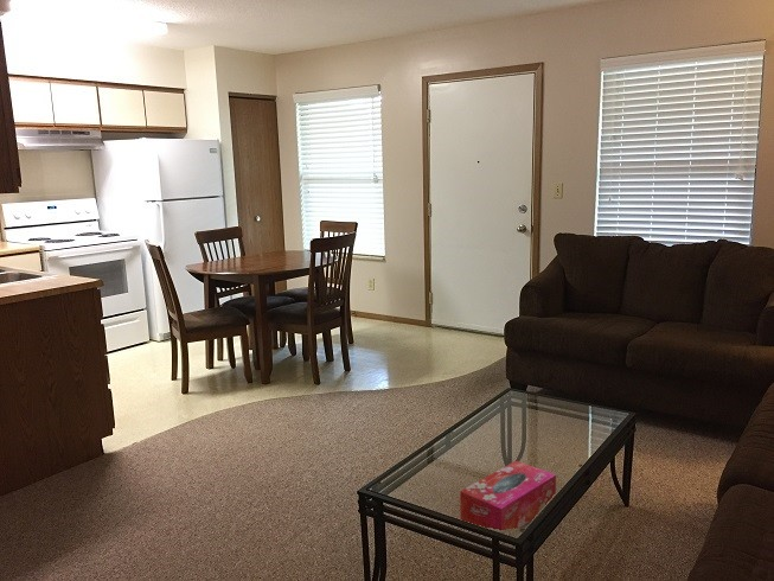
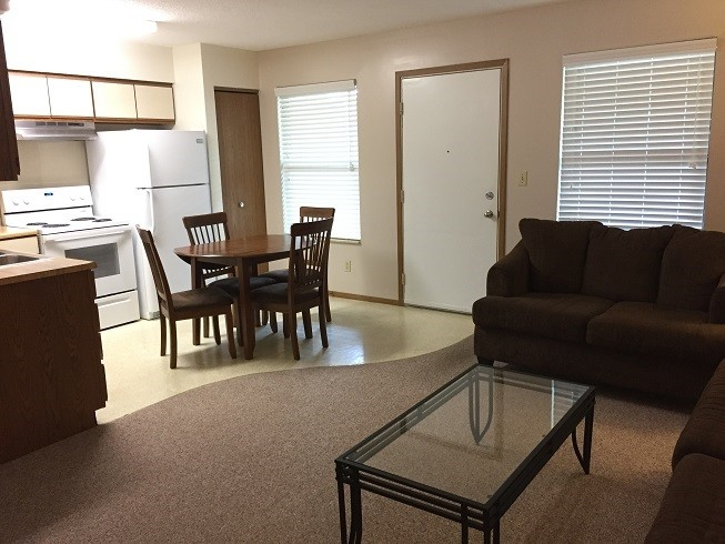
- tissue box (508, 497)
